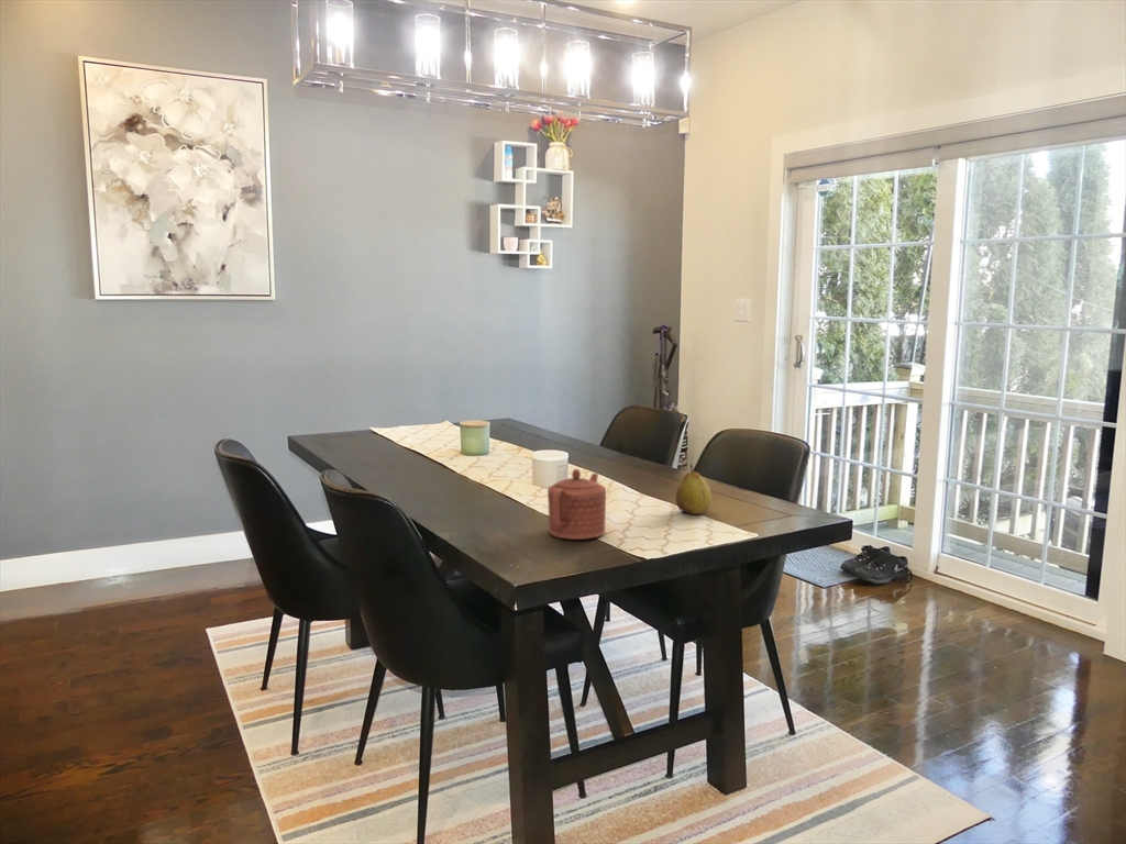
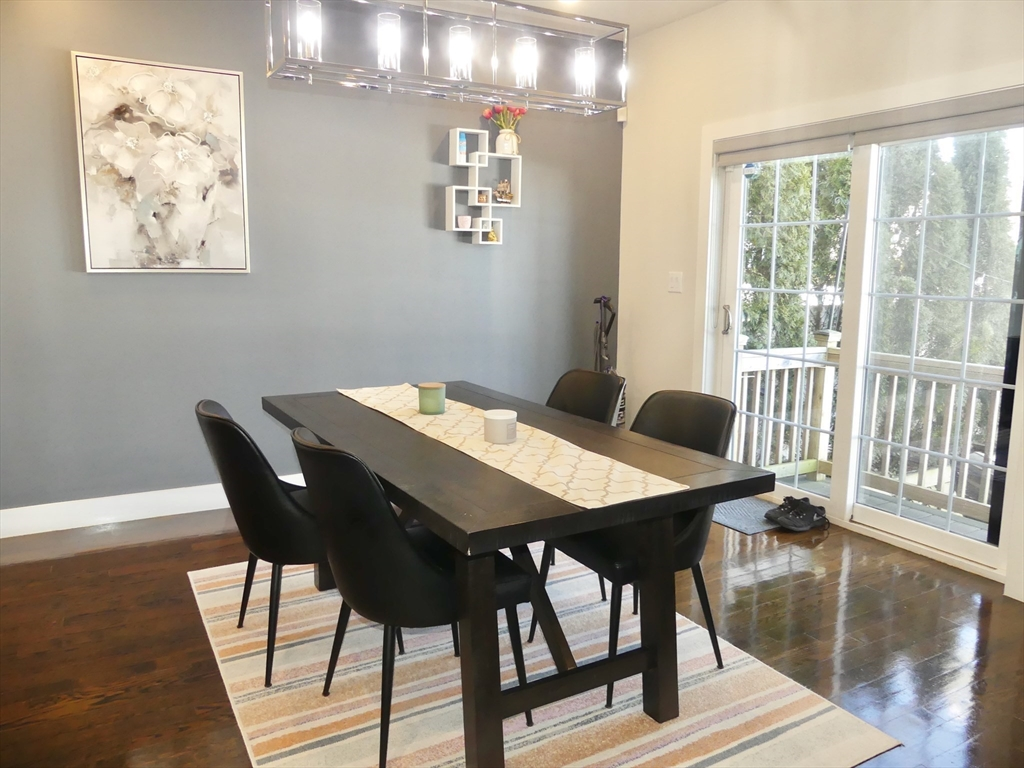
- fruit (694, 489)
- teapot (576, 500)
